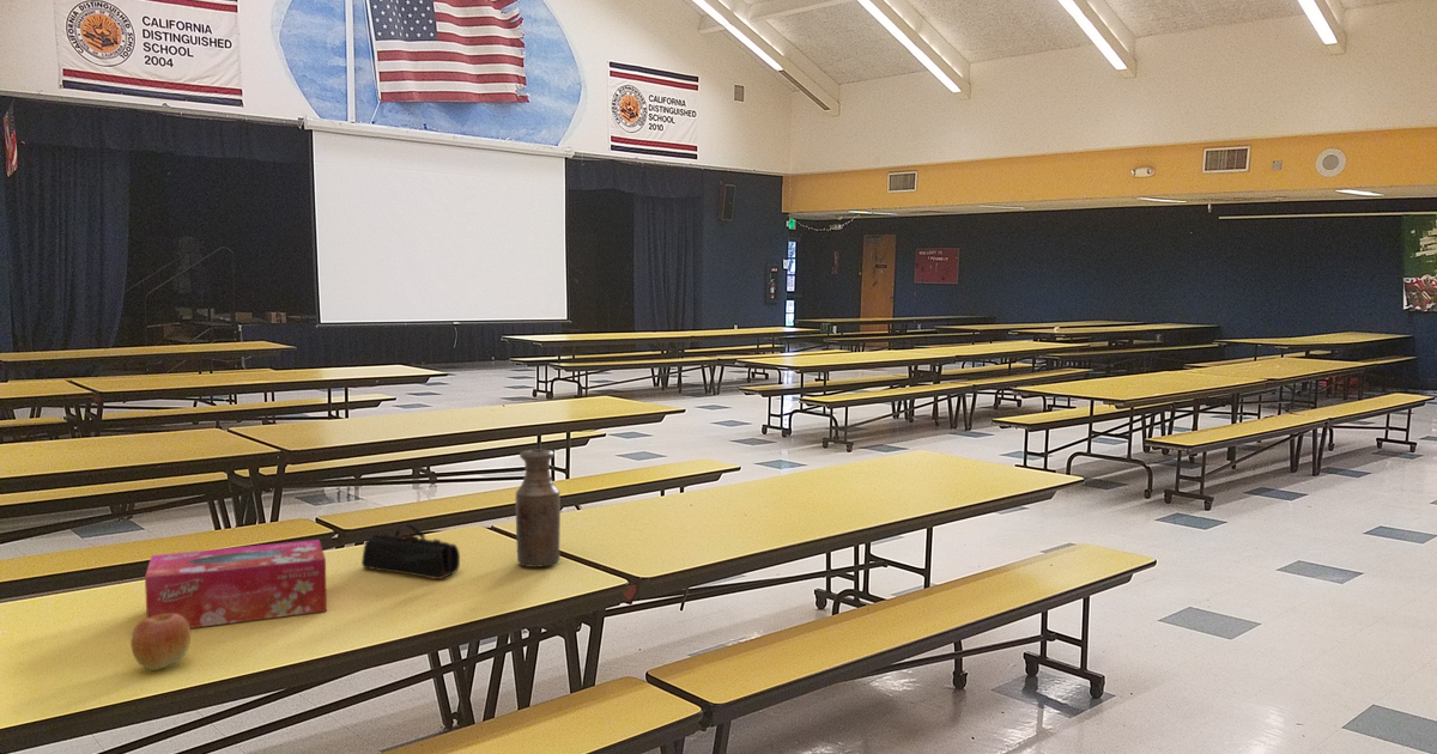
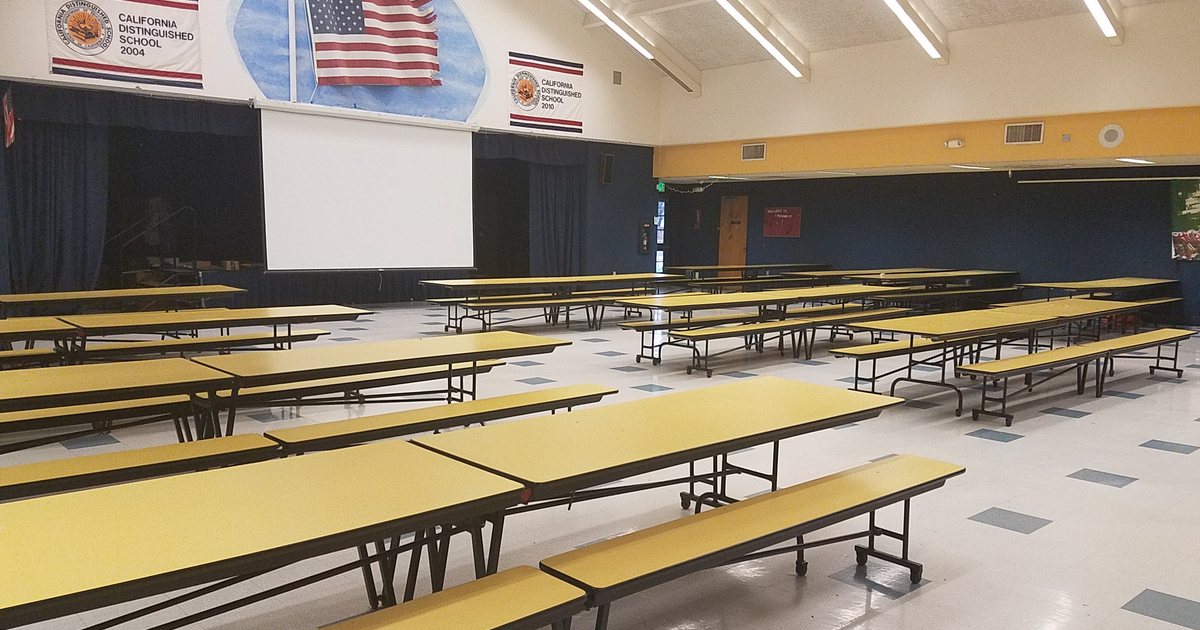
- apple (160, 641)
- pencil case (411, 547)
- bottle (538, 506)
- tissue box (238, 583)
